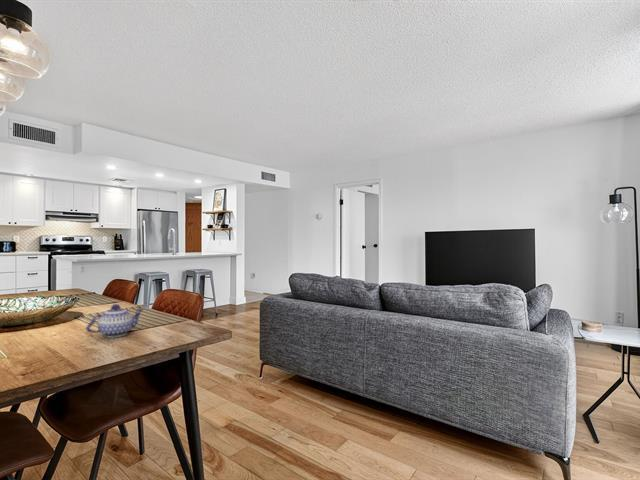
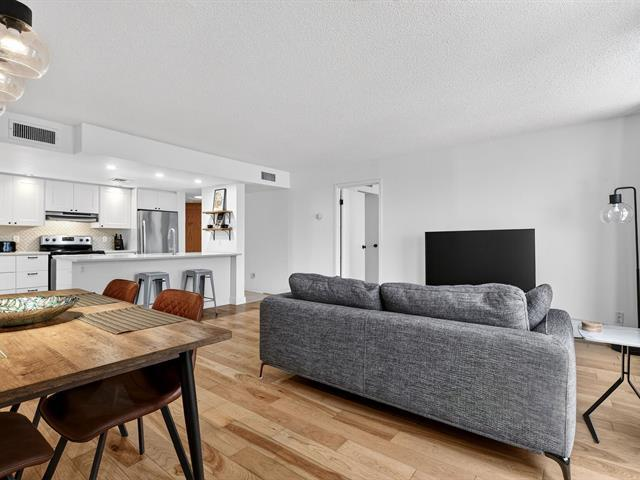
- teapot (116, 319)
